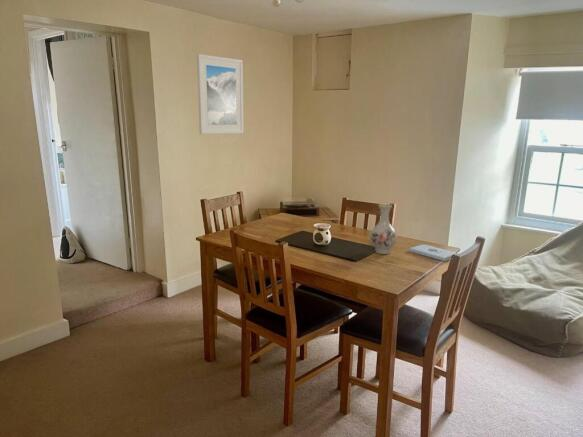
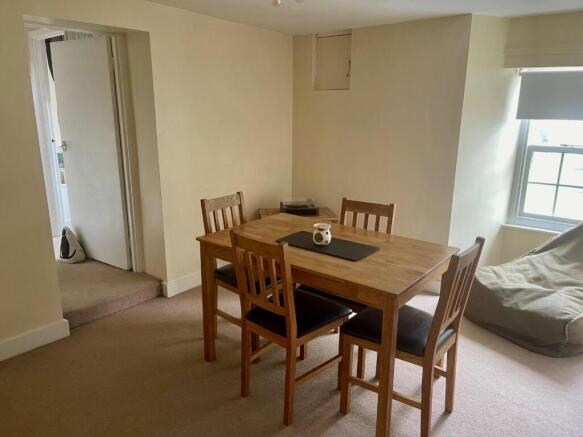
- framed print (221, 96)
- vase (383, 228)
- notepad (433, 252)
